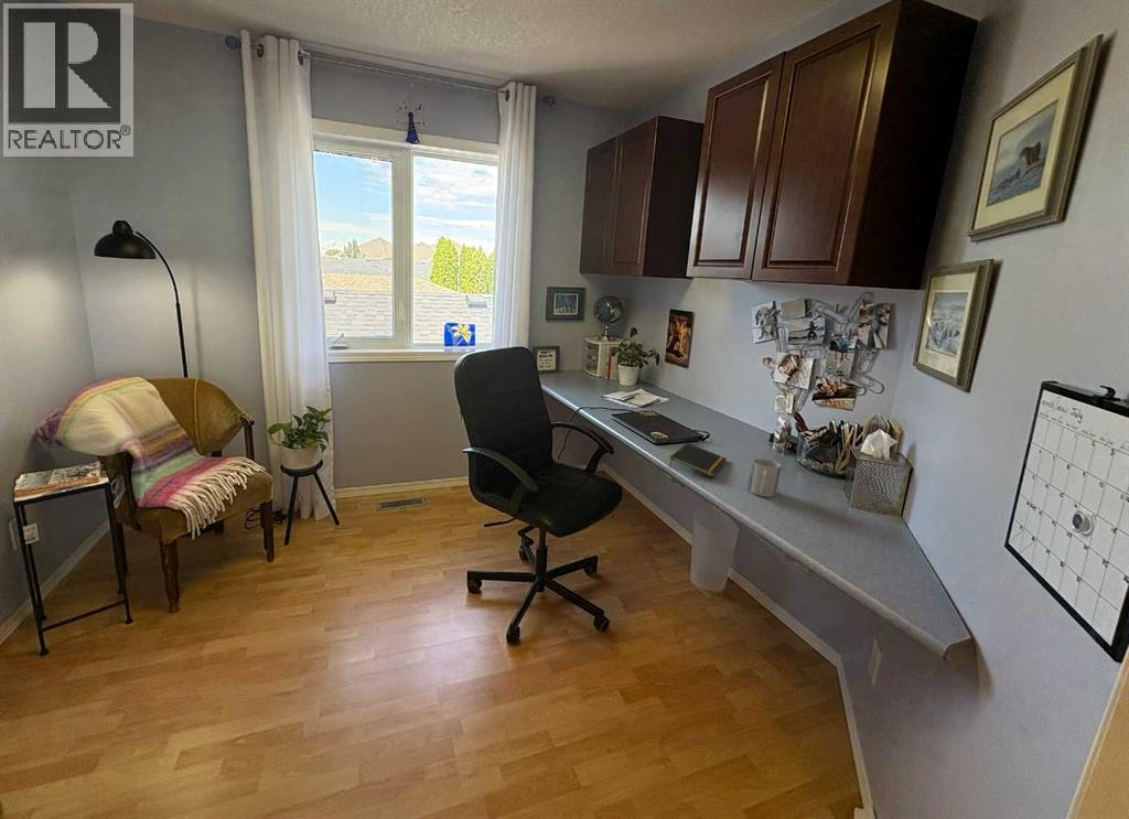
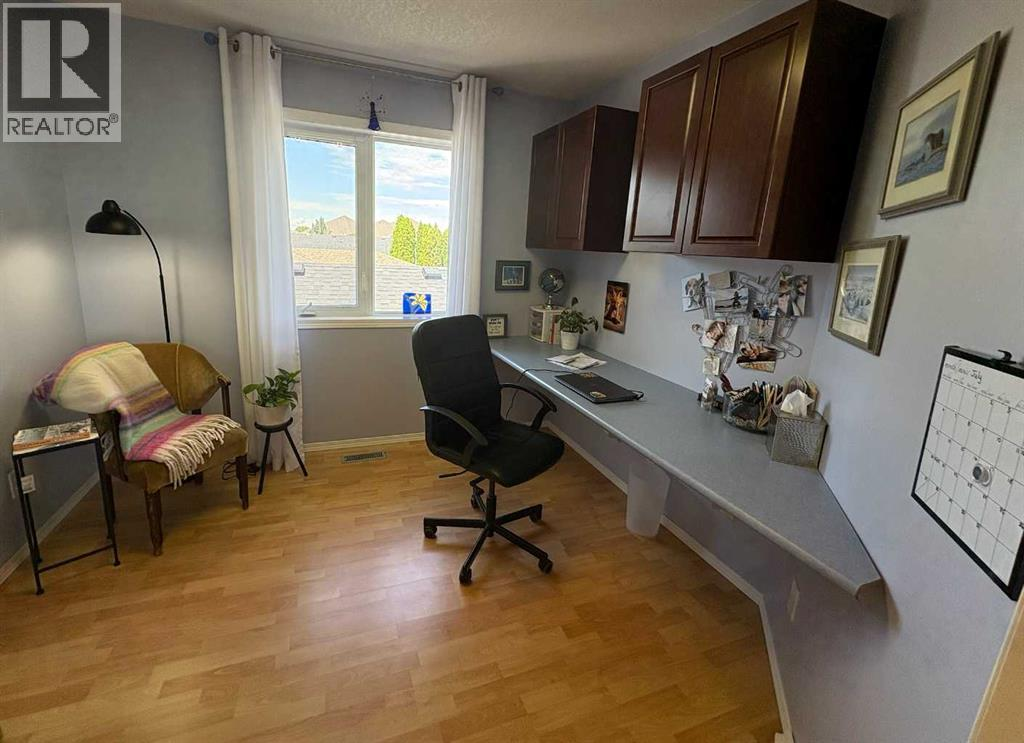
- mug (765, 478)
- notepad (699, 459)
